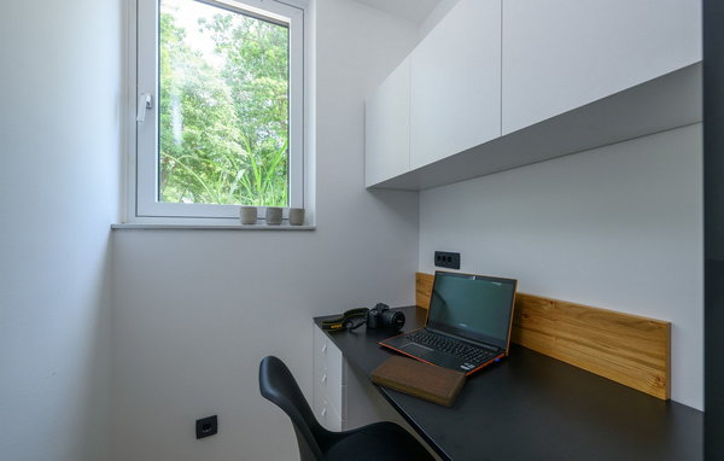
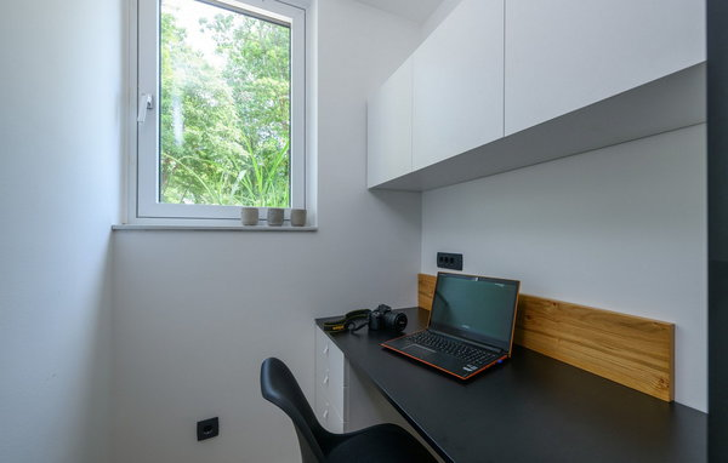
- notebook (418, 377)
